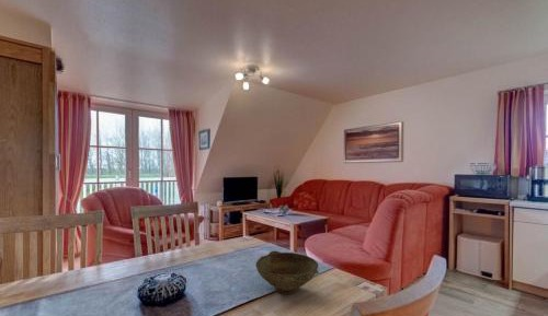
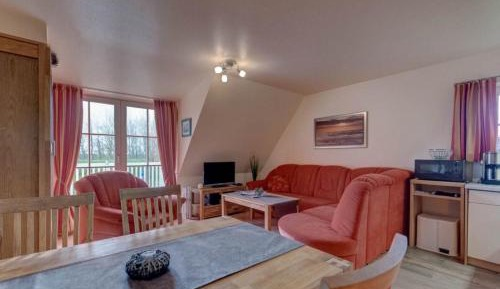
- bowl (286, 274)
